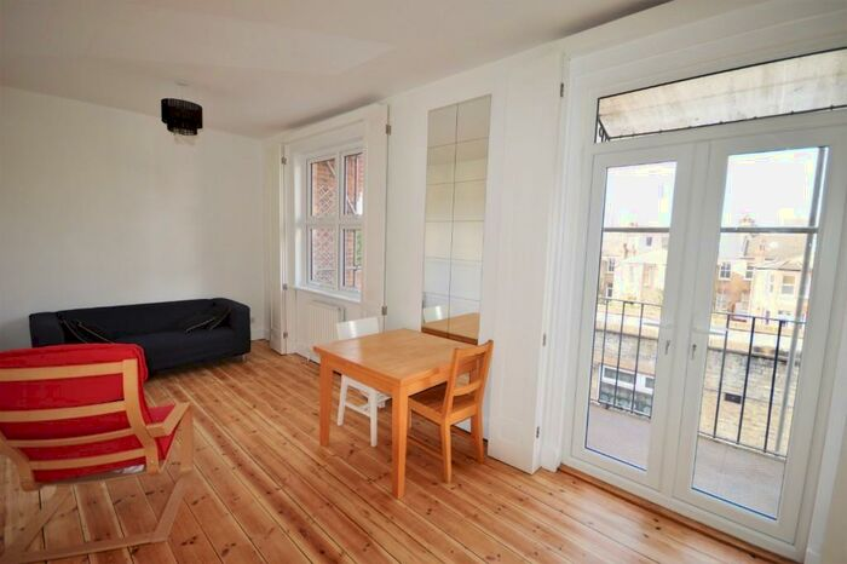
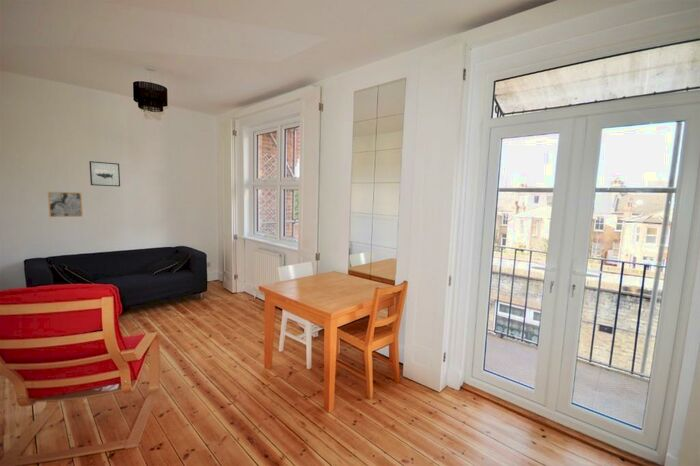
+ wall art (105, 174)
+ wall art (65, 204)
